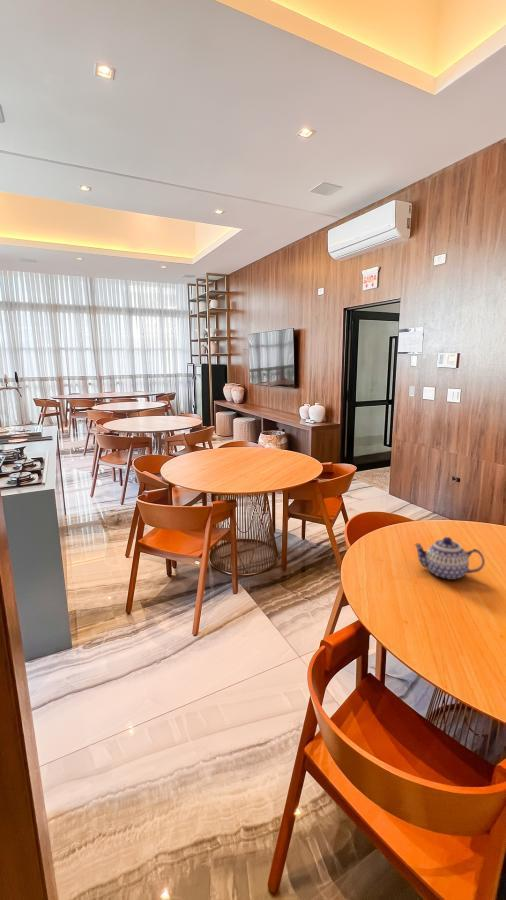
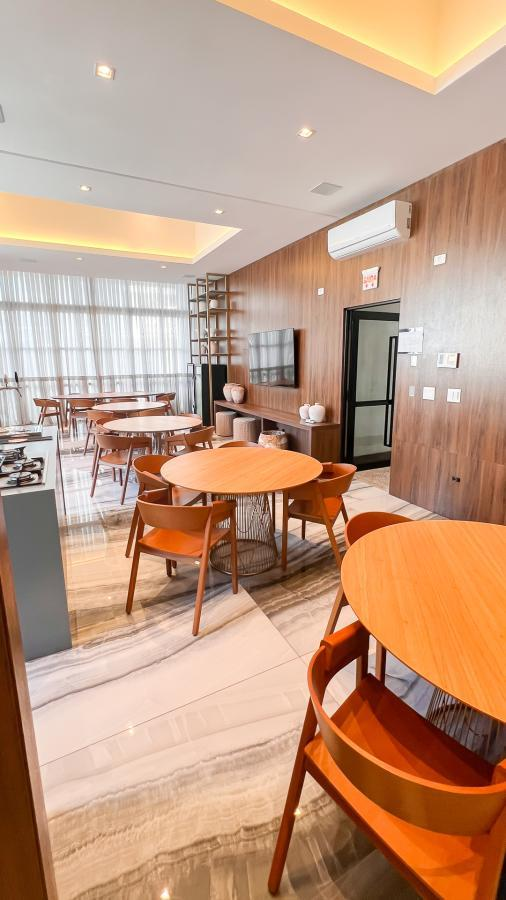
- teapot (448, 555)
